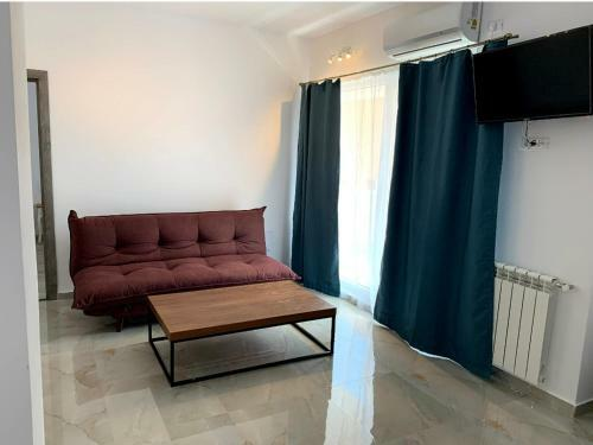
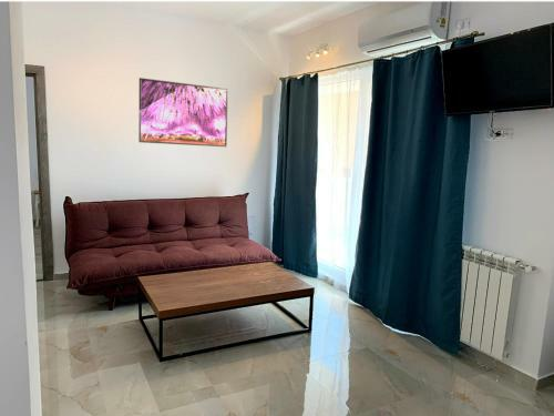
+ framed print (185, 114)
